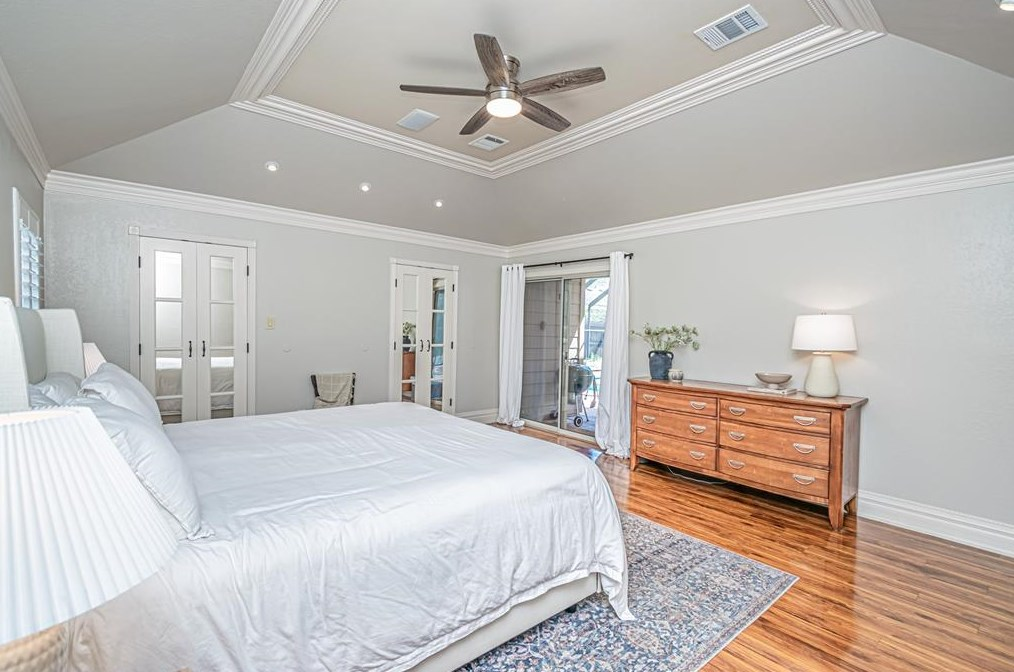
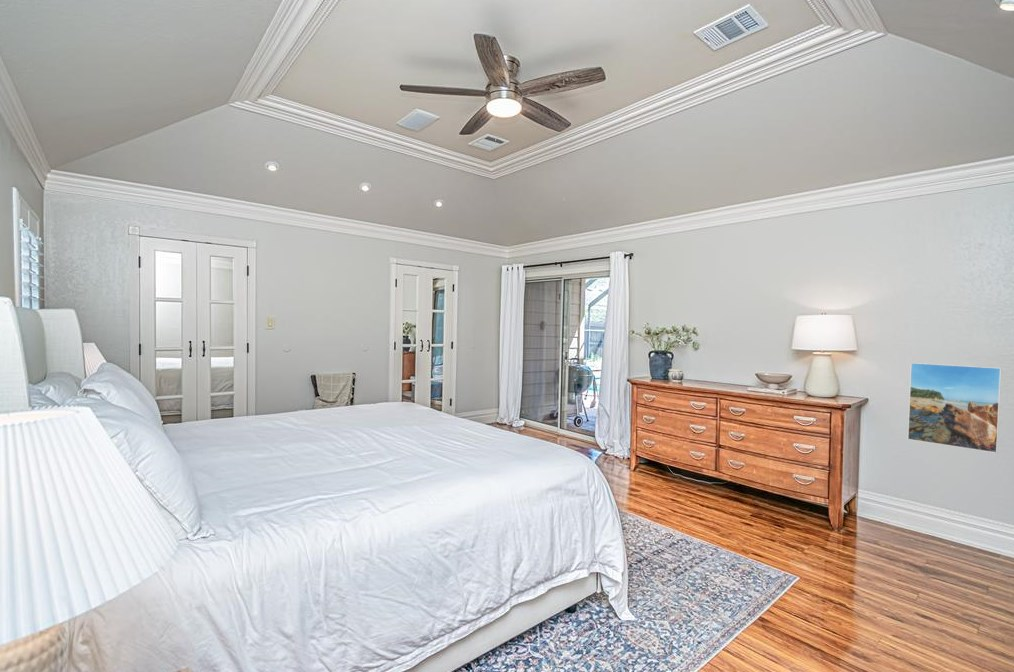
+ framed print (952, 405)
